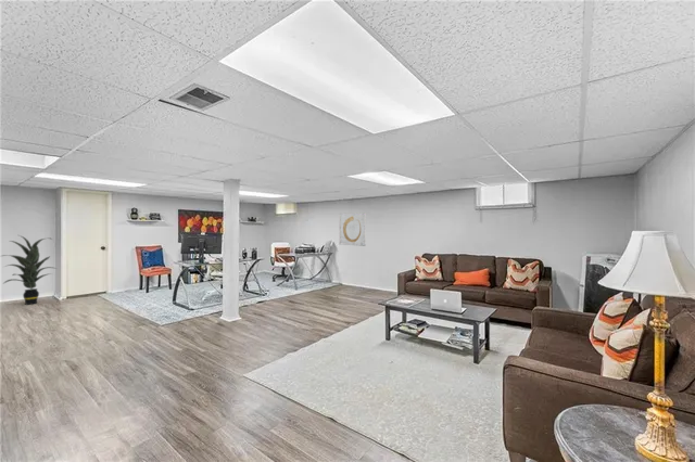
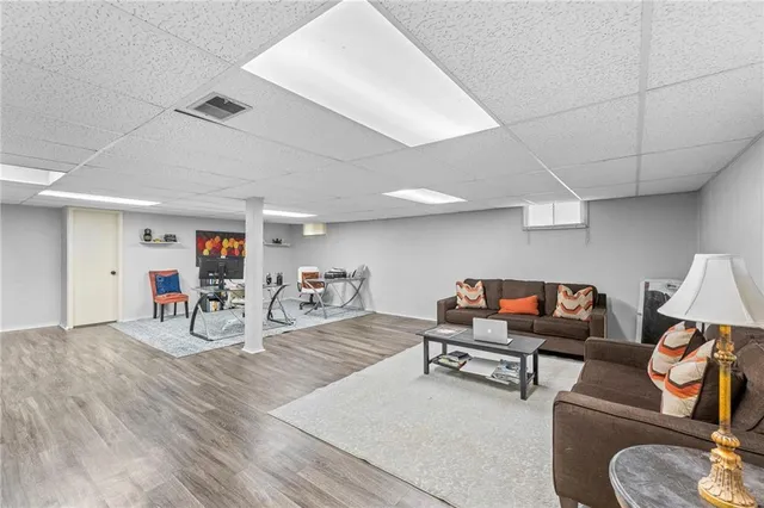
- wall art (352, 229)
- indoor plant (27, 269)
